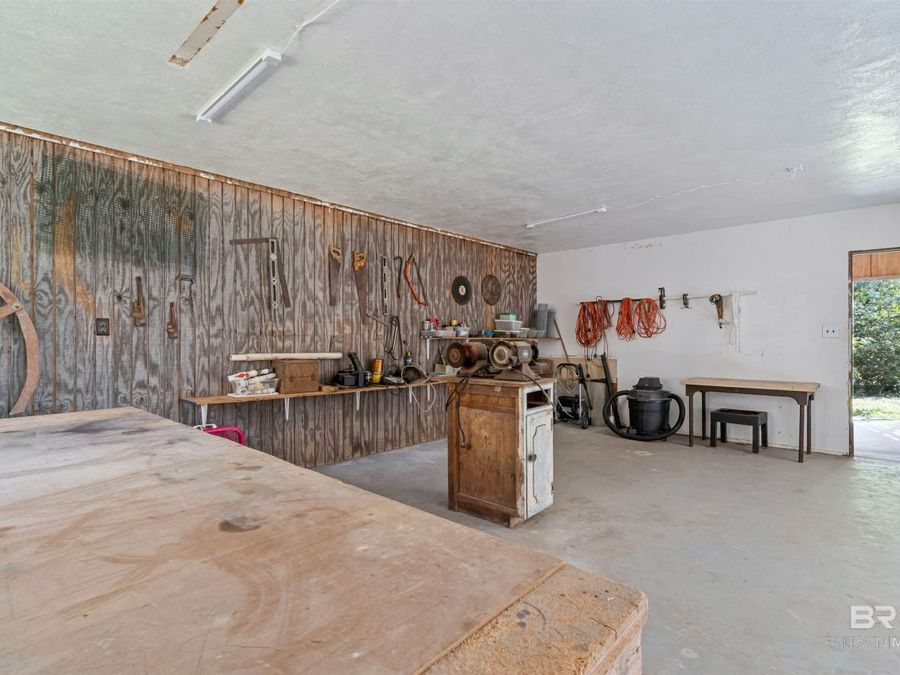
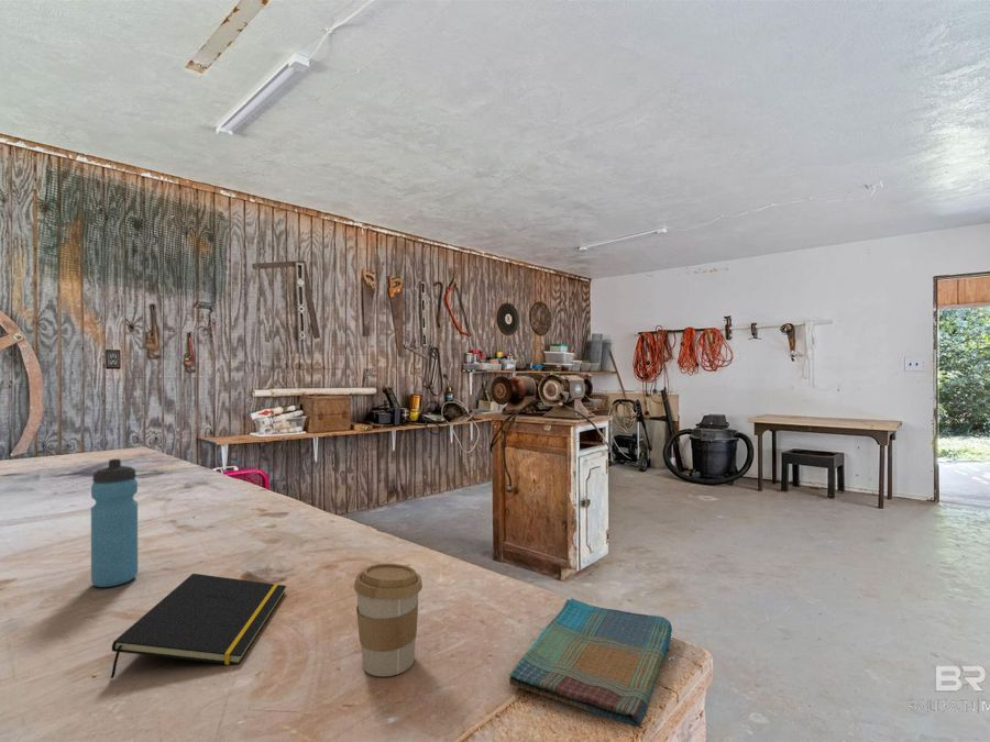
+ coffee cup (388, 614)
+ water bottle (114, 520)
+ notepad (212, 613)
+ dish towel (597, 649)
